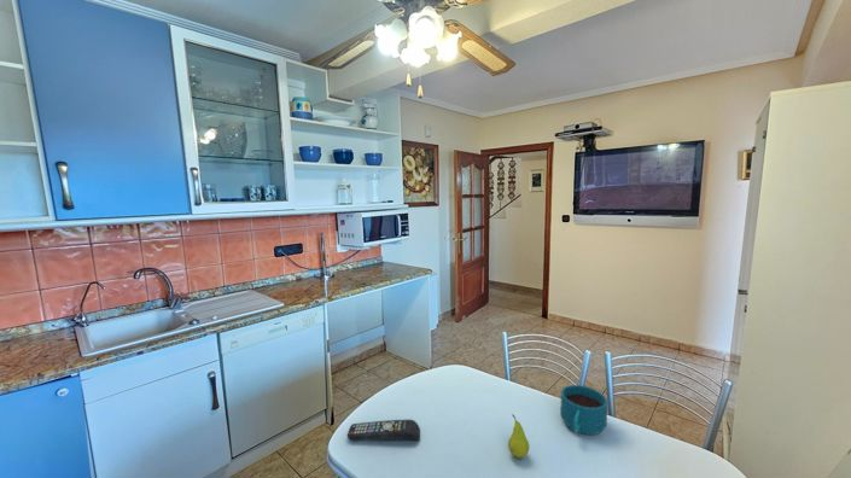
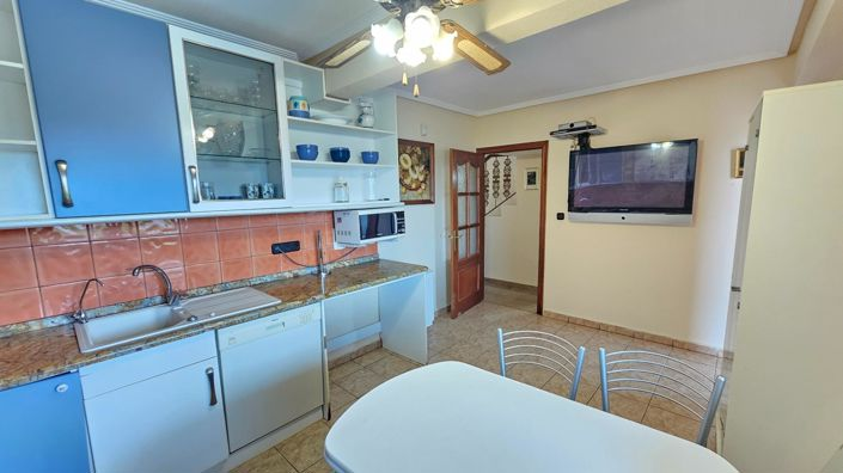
- fruit (518, 436)
- cup (581, 413)
- remote control (384, 430)
